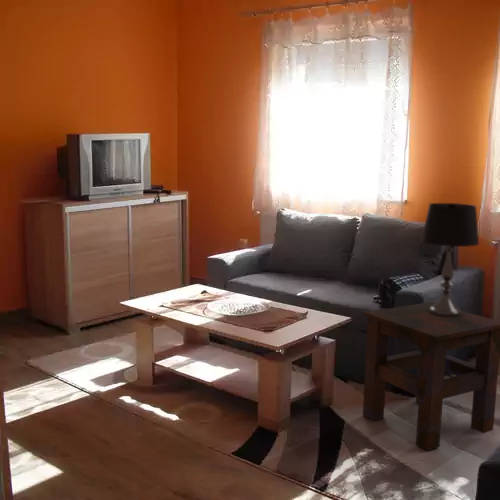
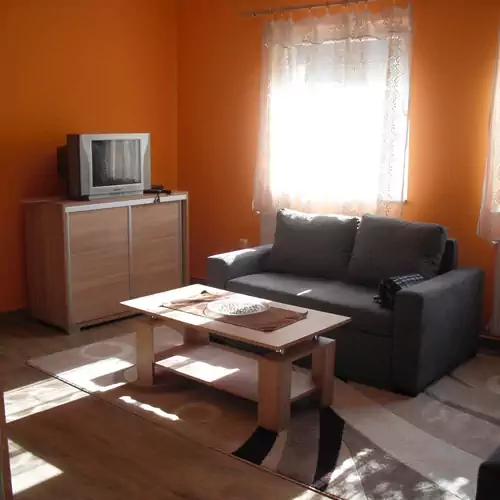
- side table (430, 370)
- table lamp (448, 259)
